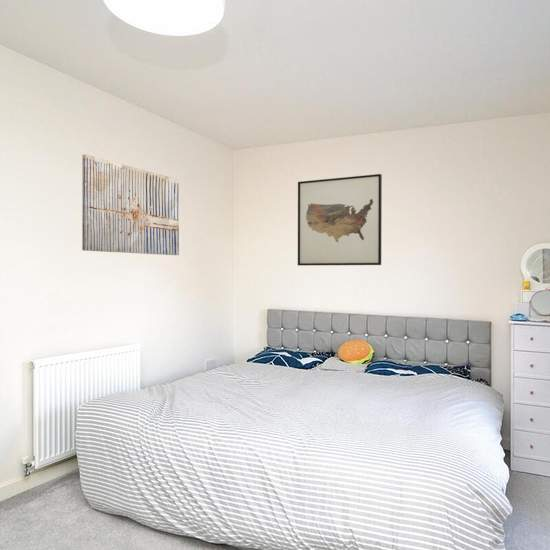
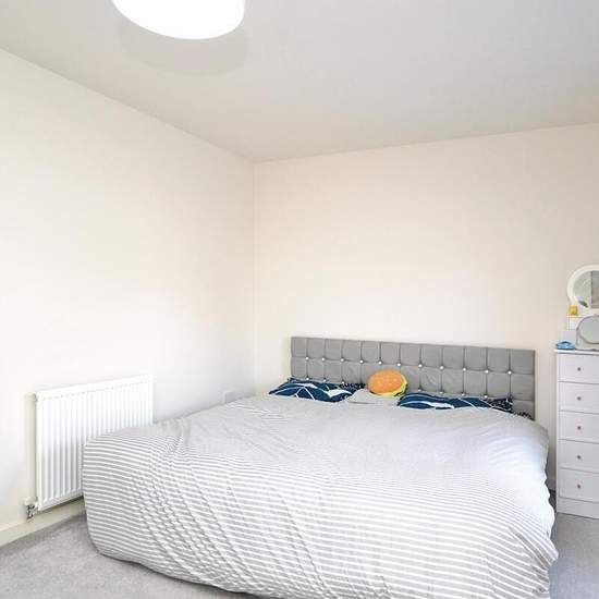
- wall art (338, 221)
- wall art (136, 210)
